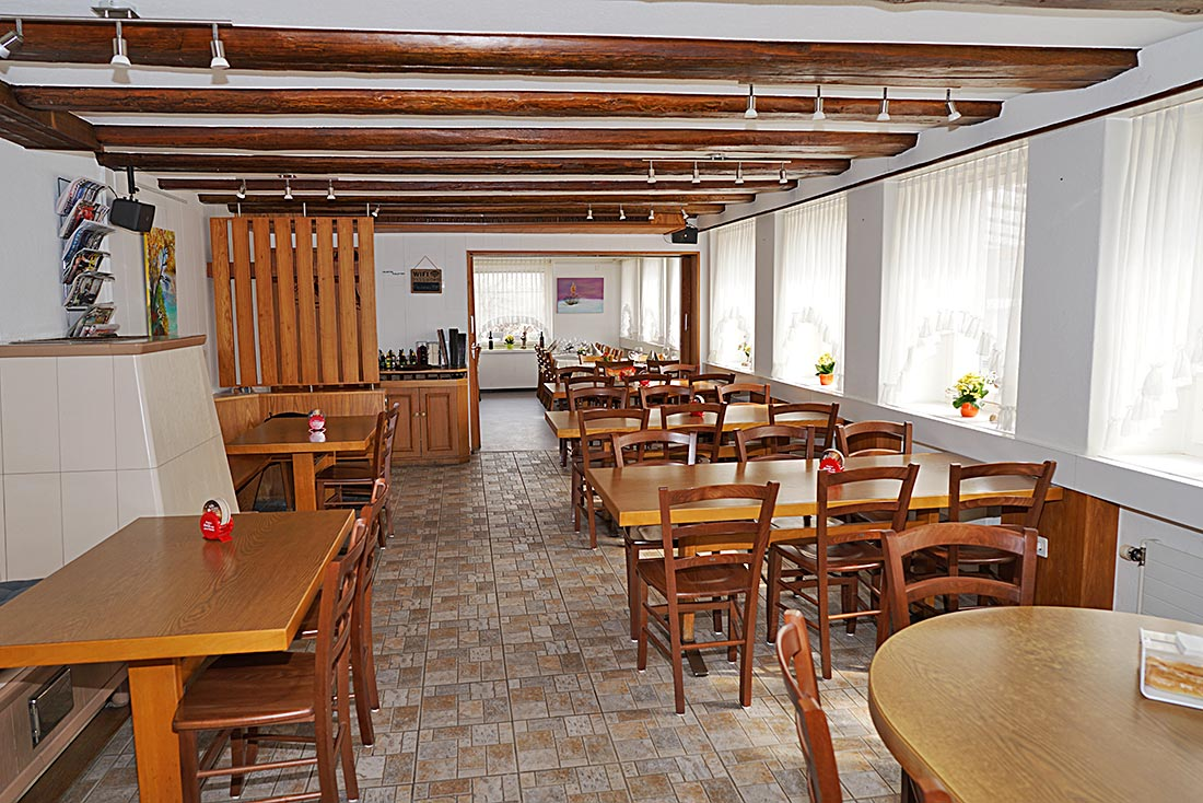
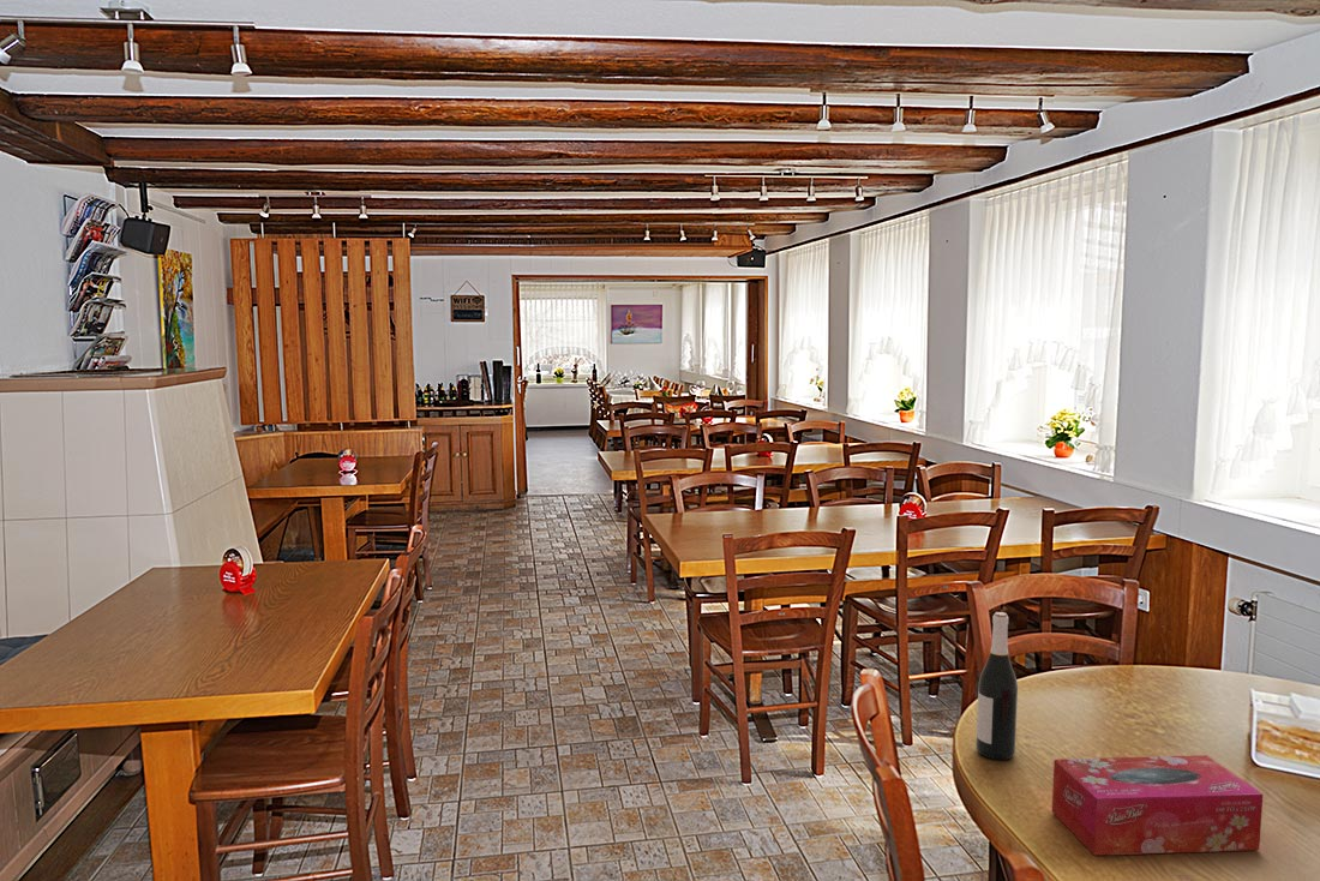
+ tissue box (1152, 803)
+ wine bottle (997, 683)
